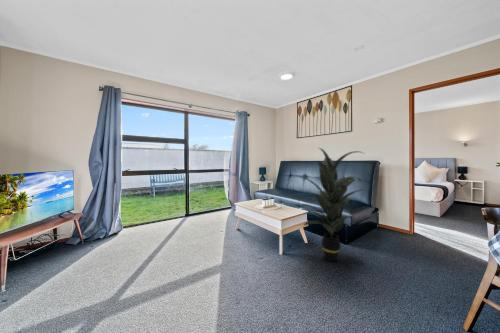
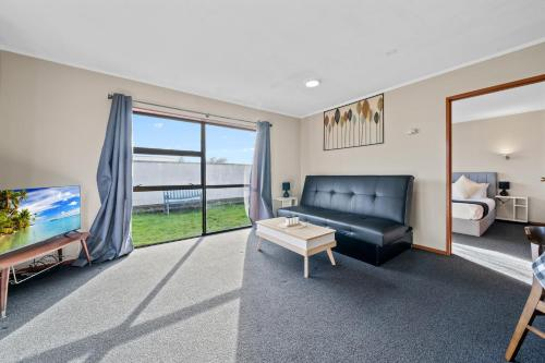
- indoor plant (328, 201)
